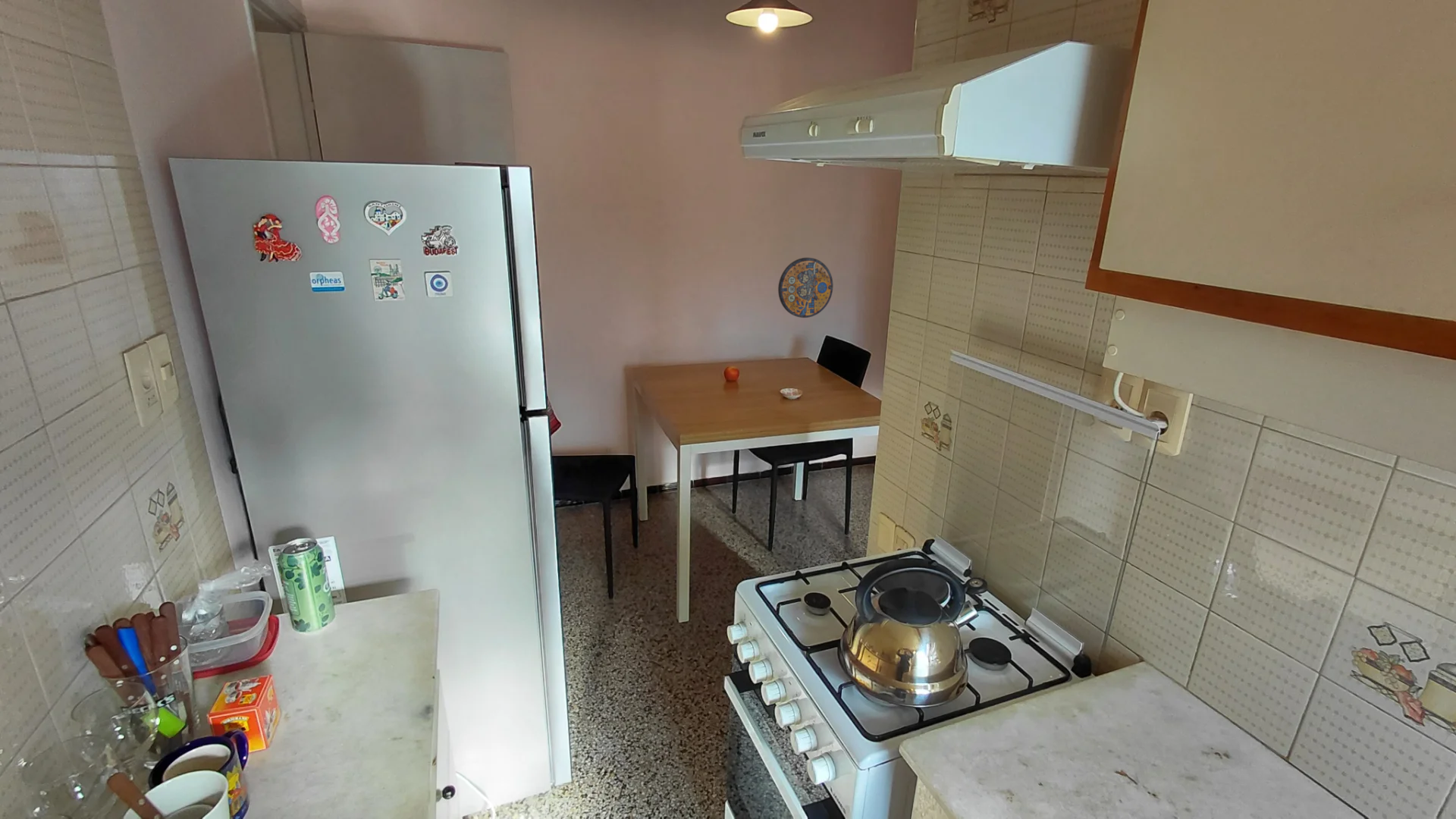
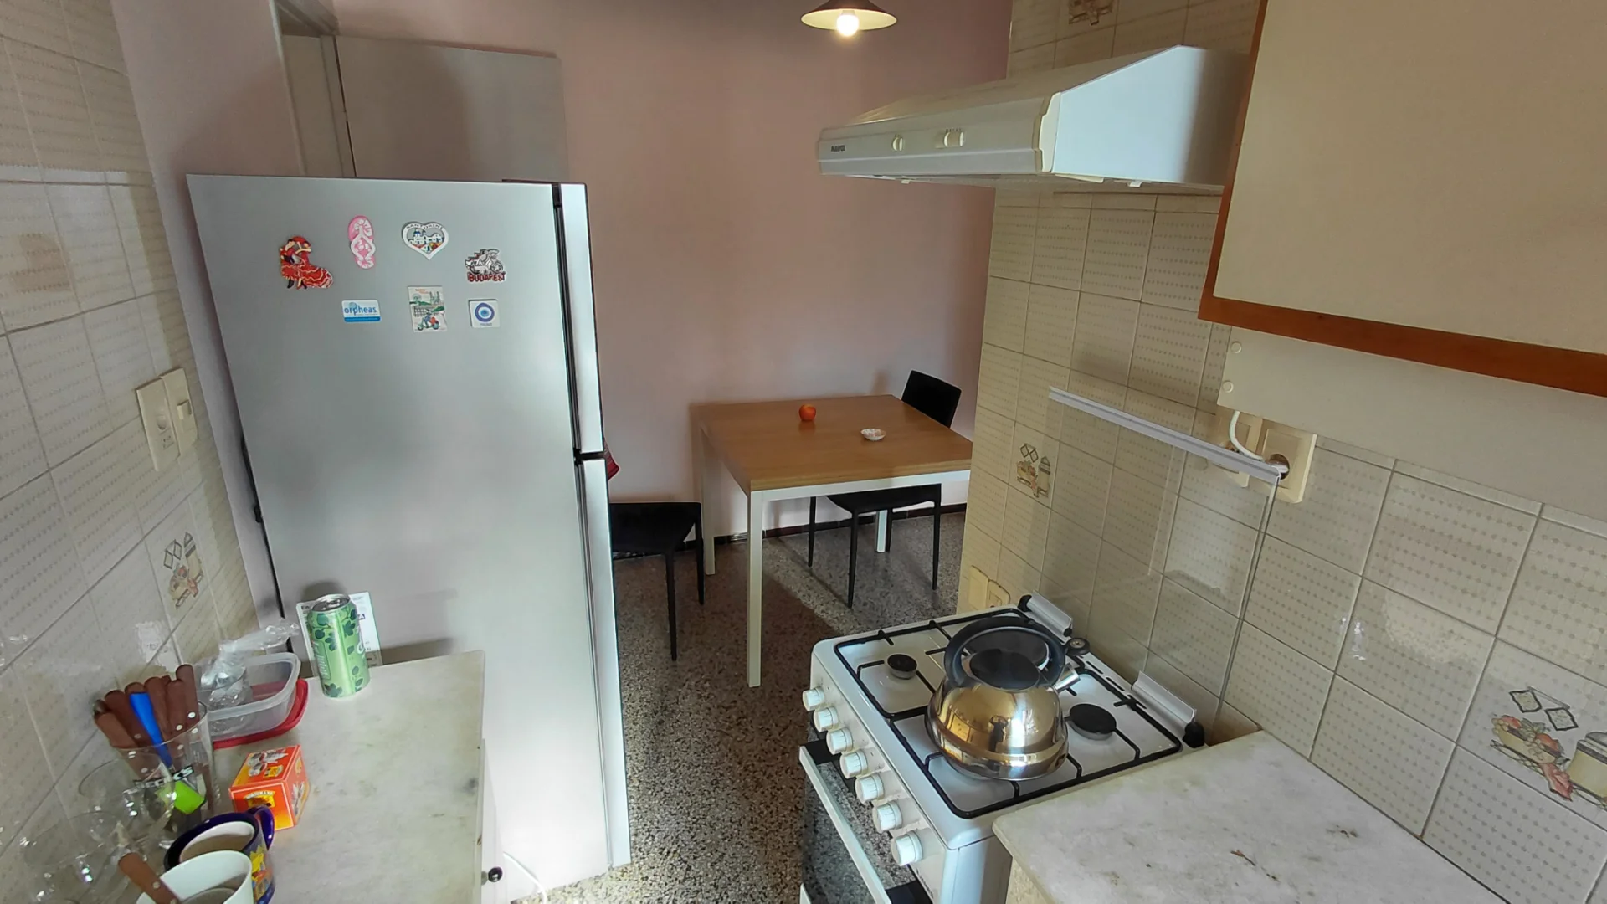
- manhole cover (805, 287)
